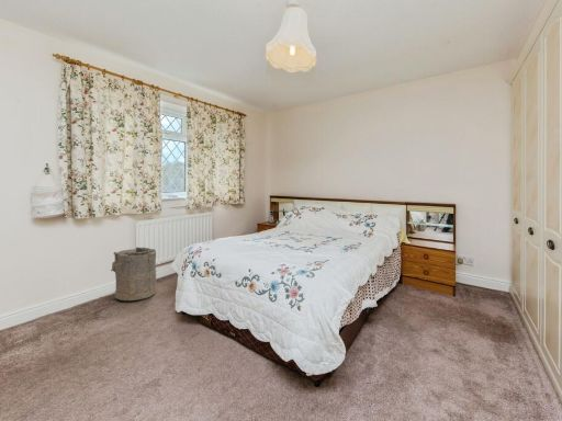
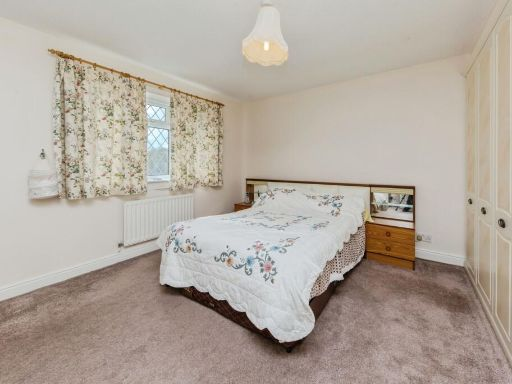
- laundry hamper (134, 271)
